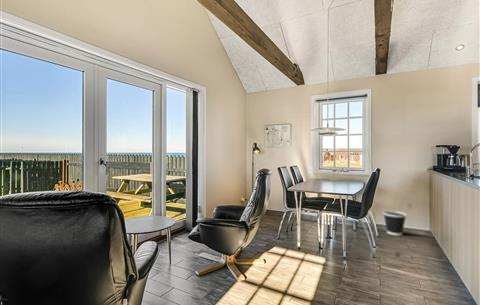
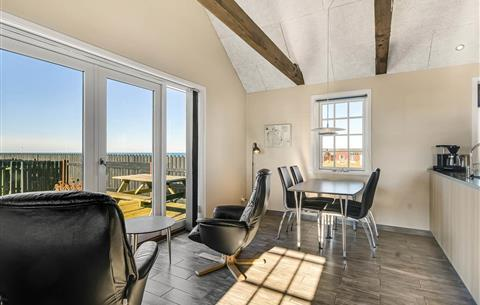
- wastebasket (394, 223)
